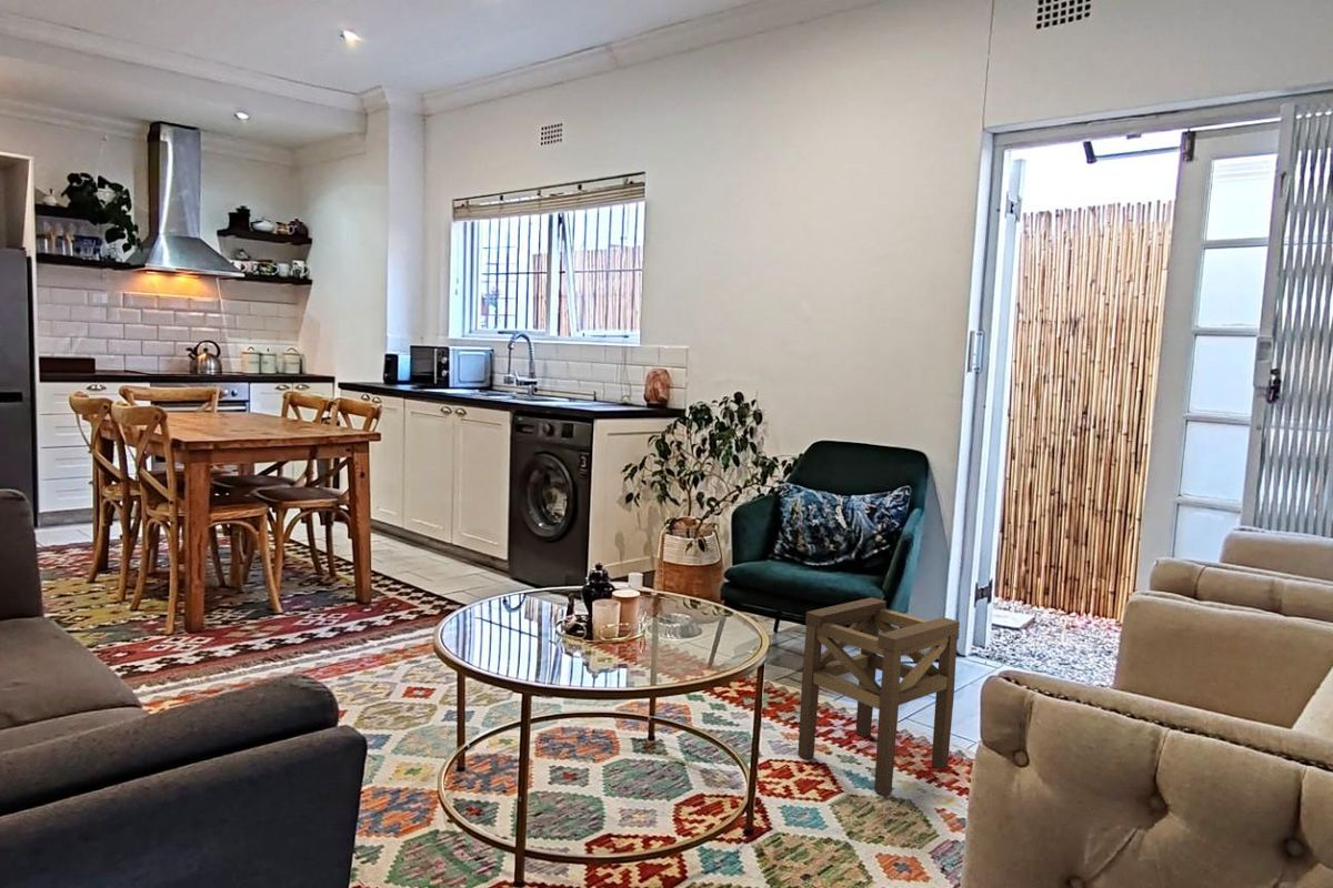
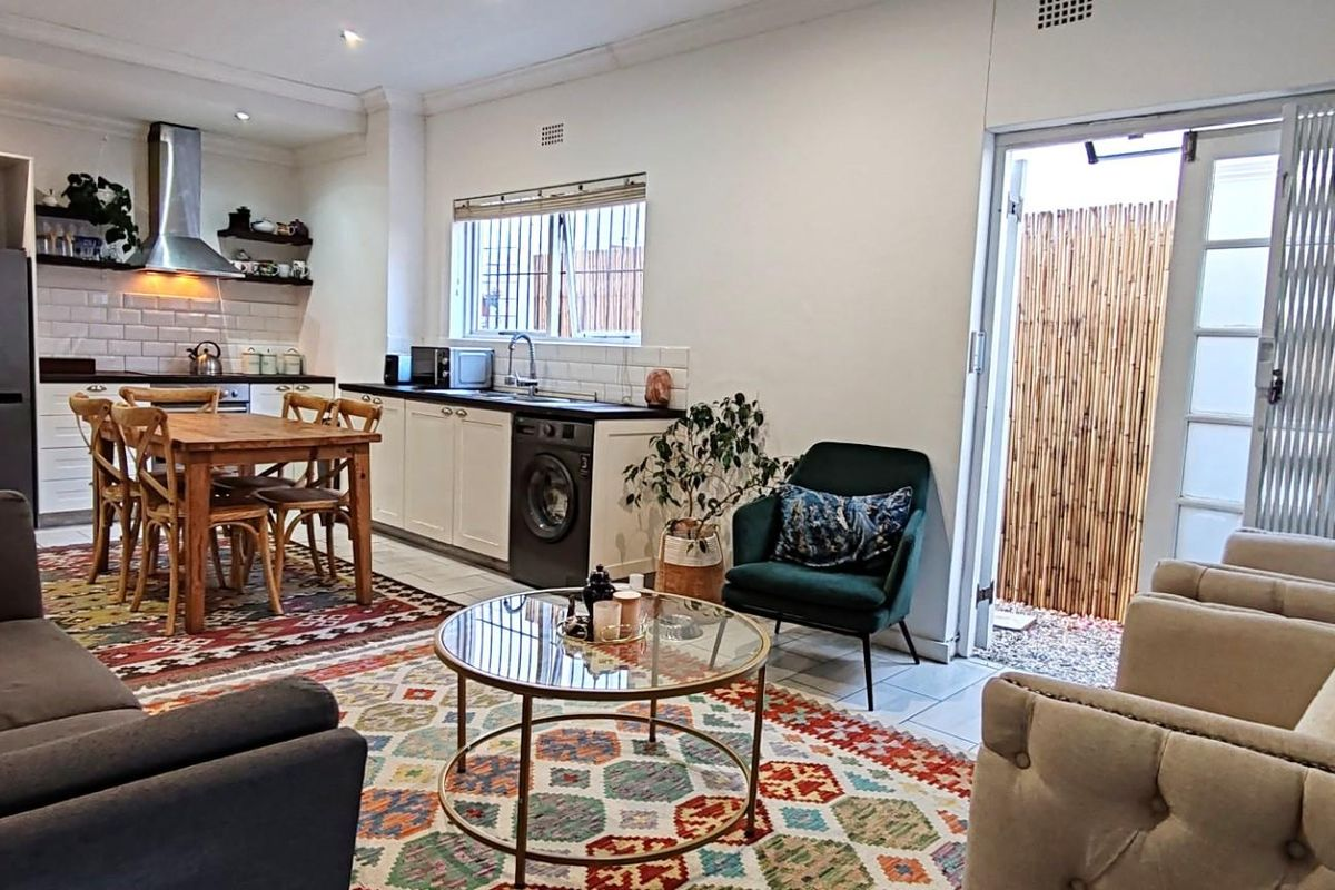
- stool (878, 688)
